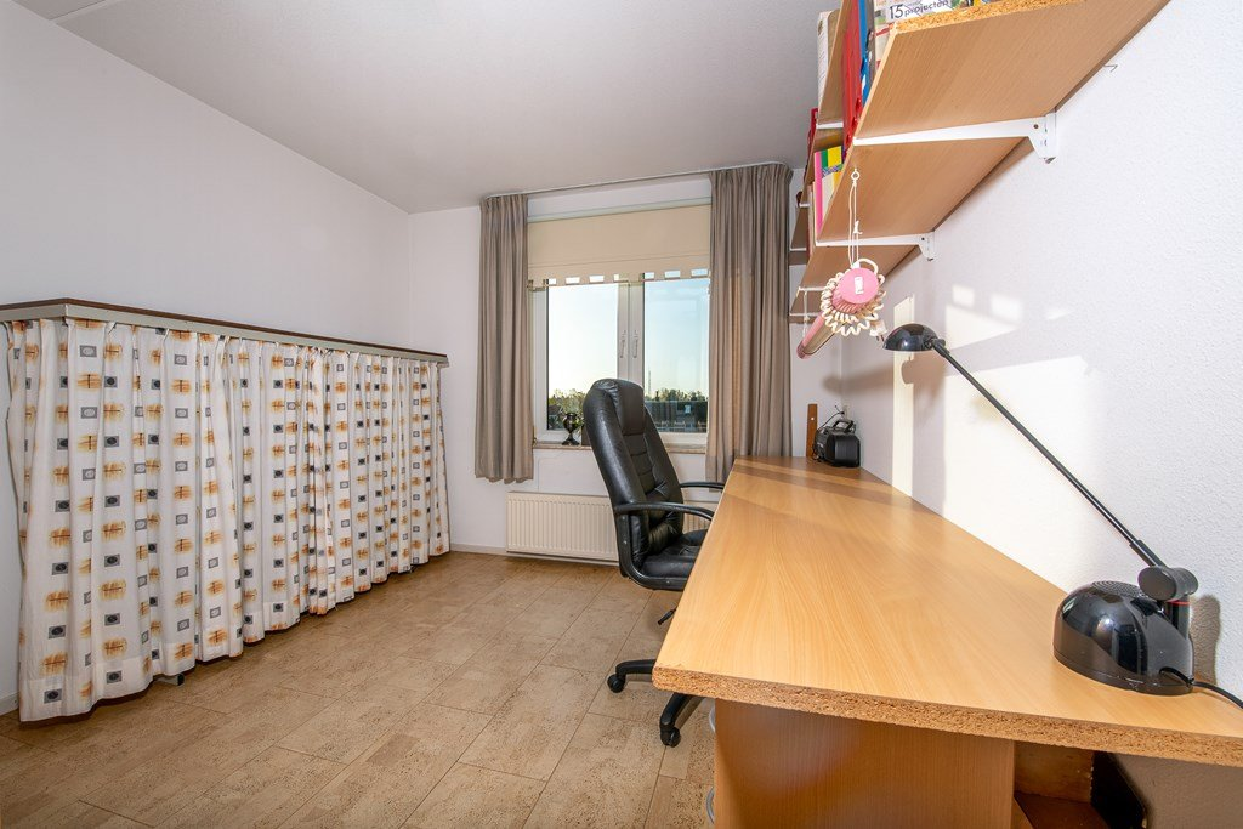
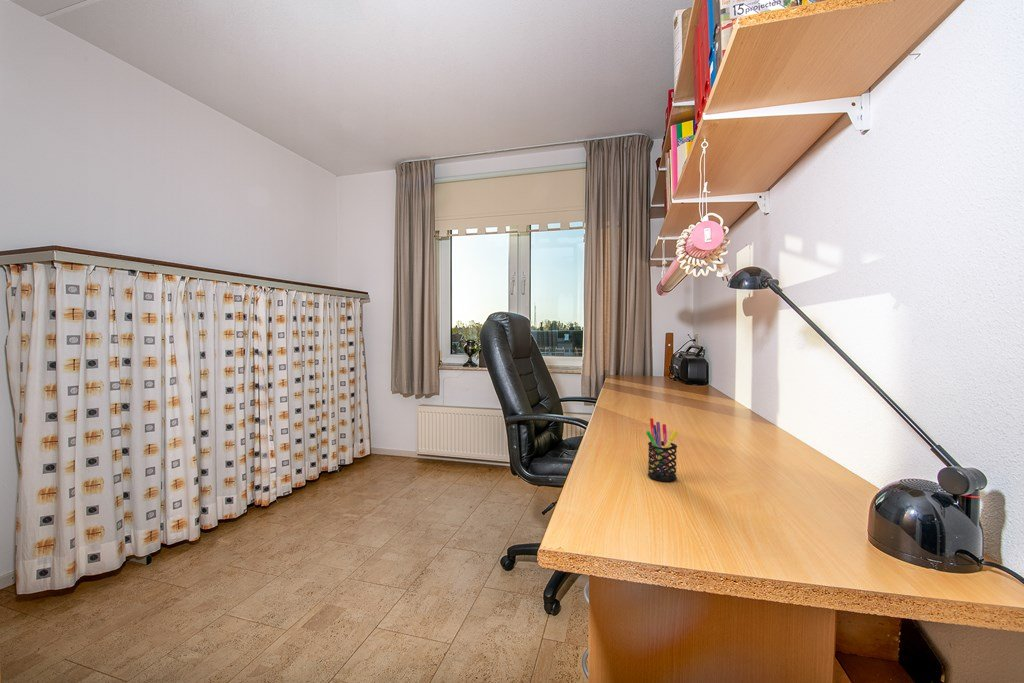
+ pen holder (658, 448)
